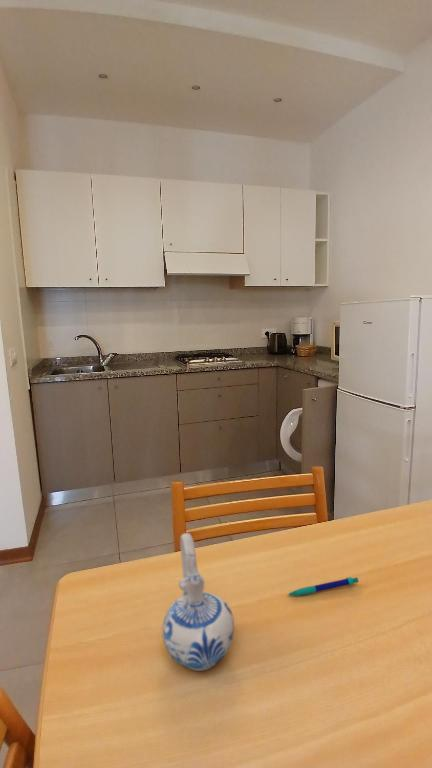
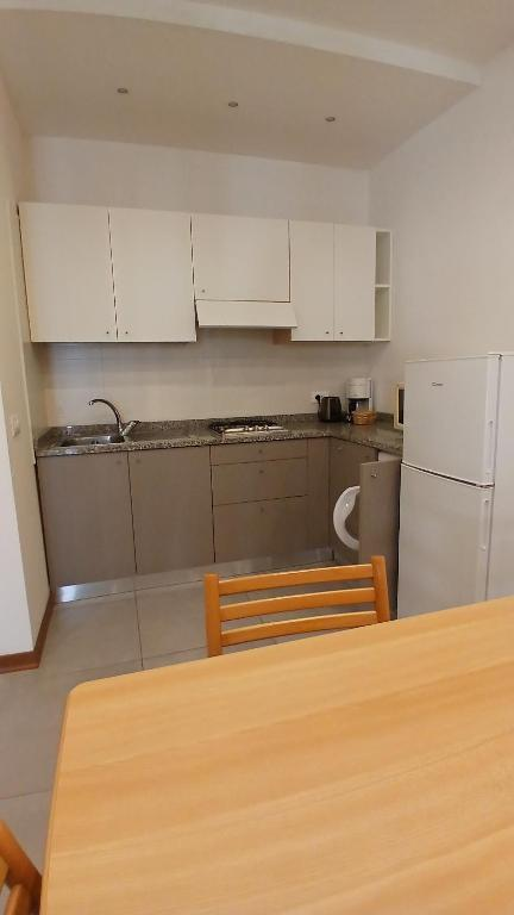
- pen (322, 586)
- ceramic pitcher (197, 601)
